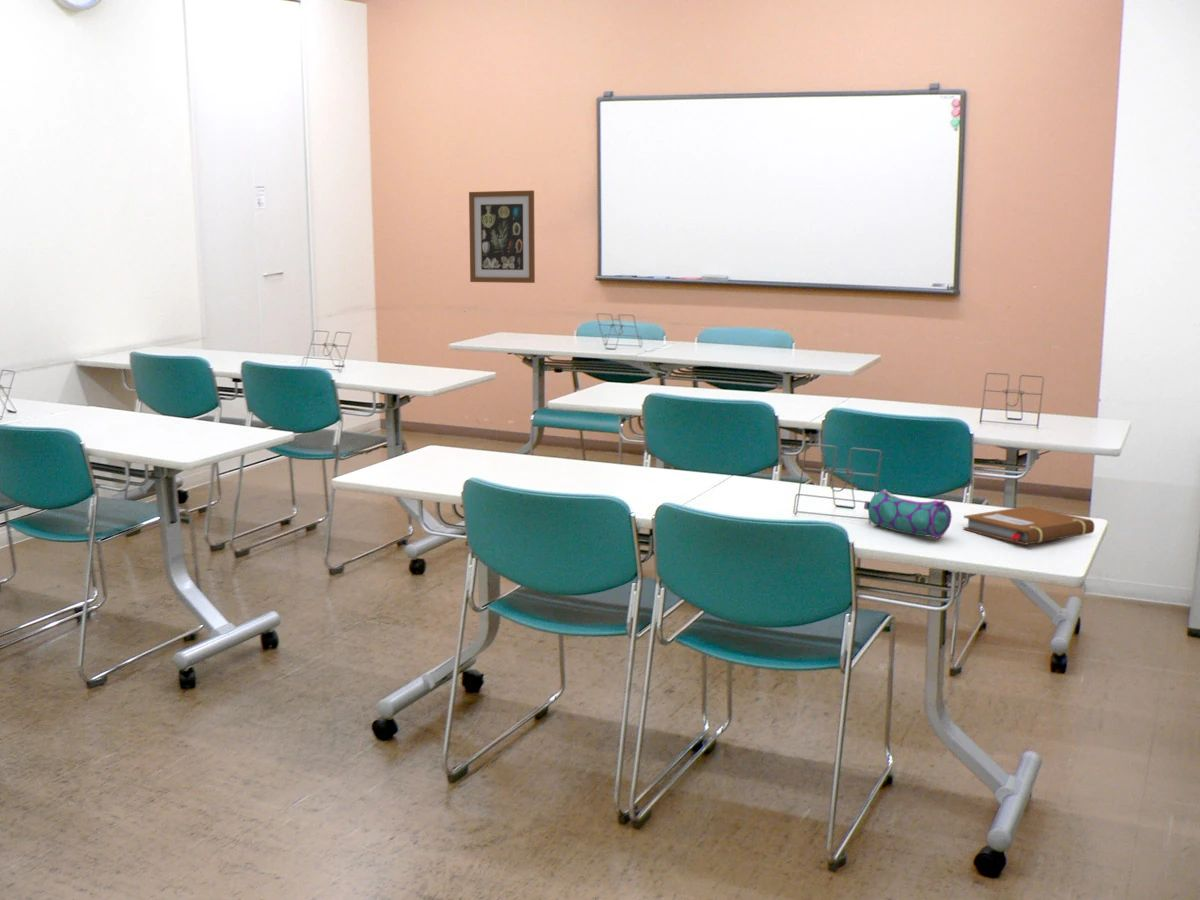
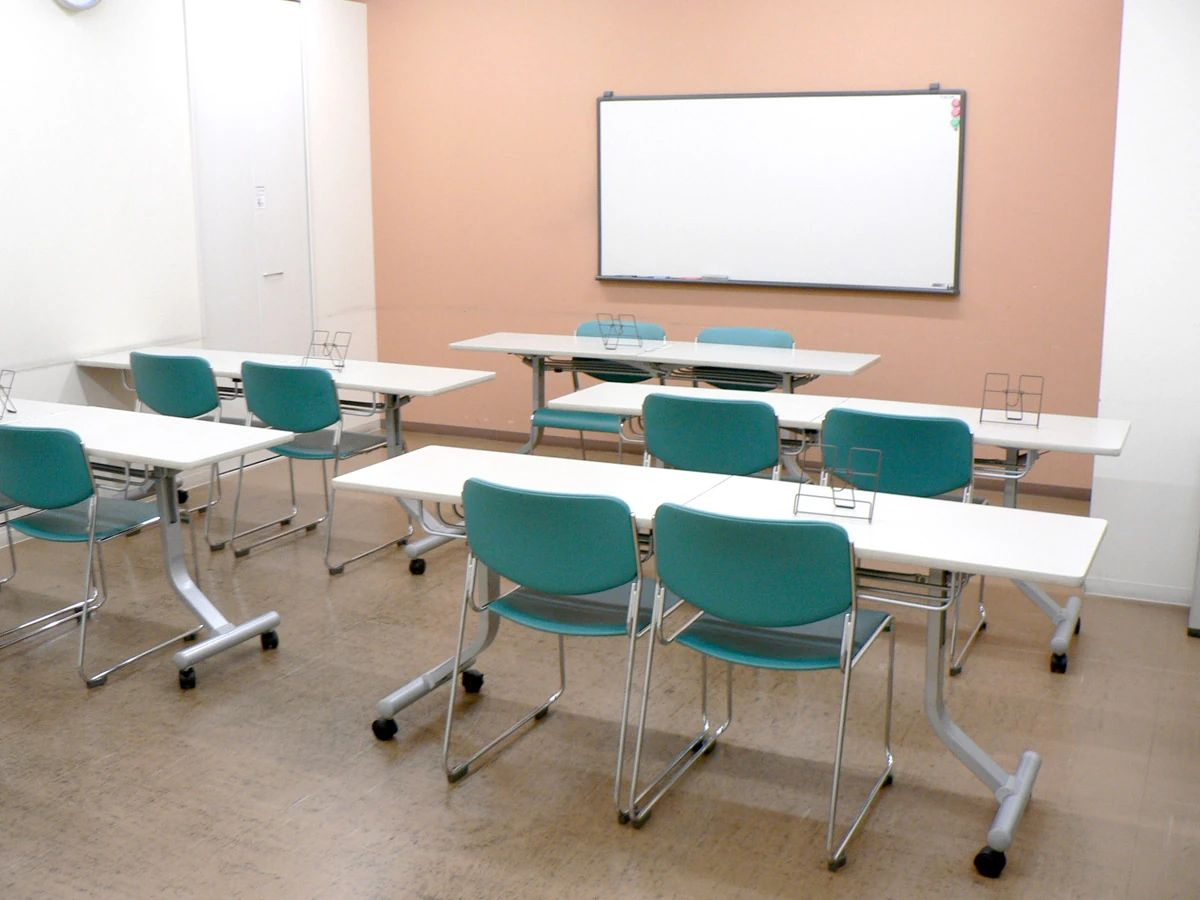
- wall art (501, 237)
- pencil case (908, 513)
- notebook (1026, 525)
